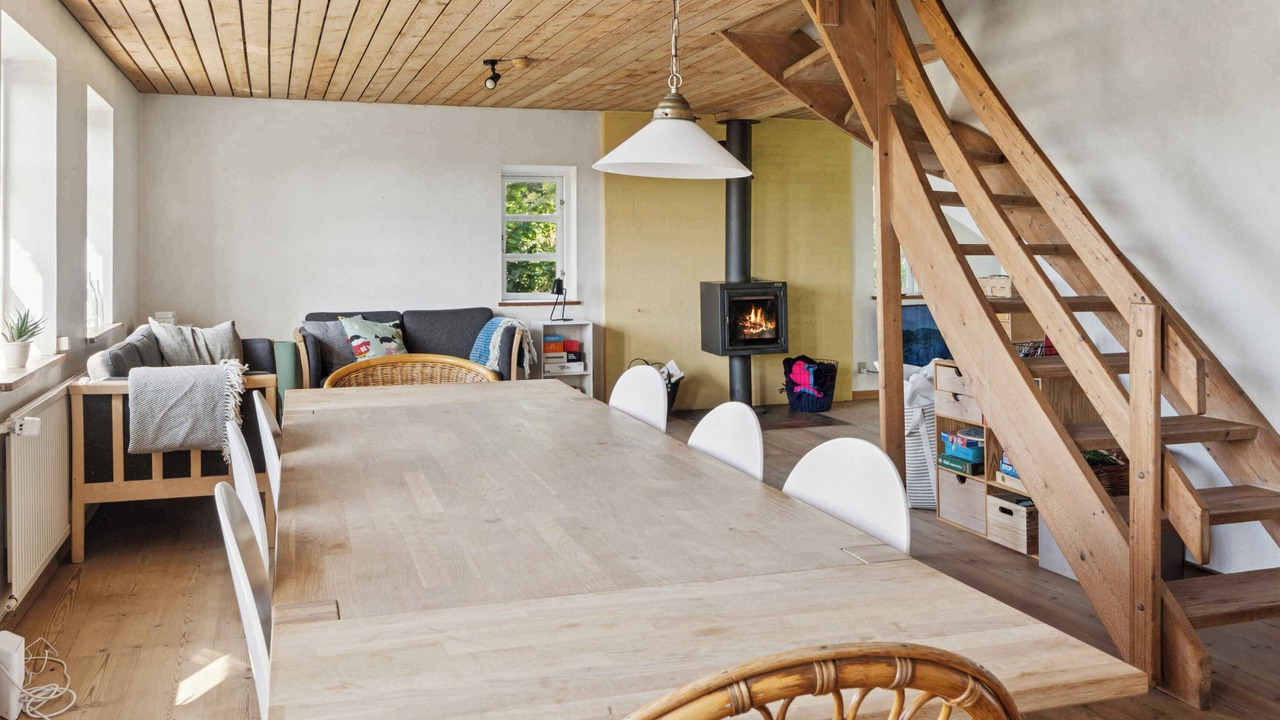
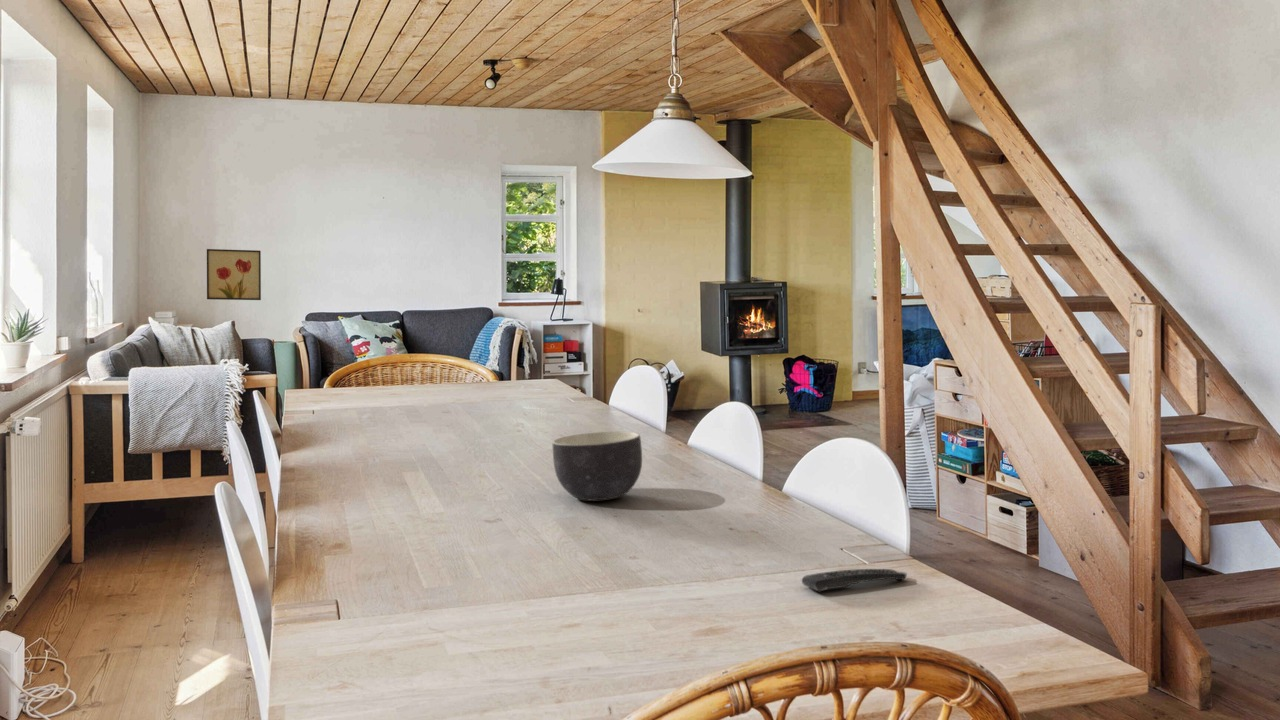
+ remote control (857, 577)
+ wall art (234, 274)
+ bowl (597, 465)
